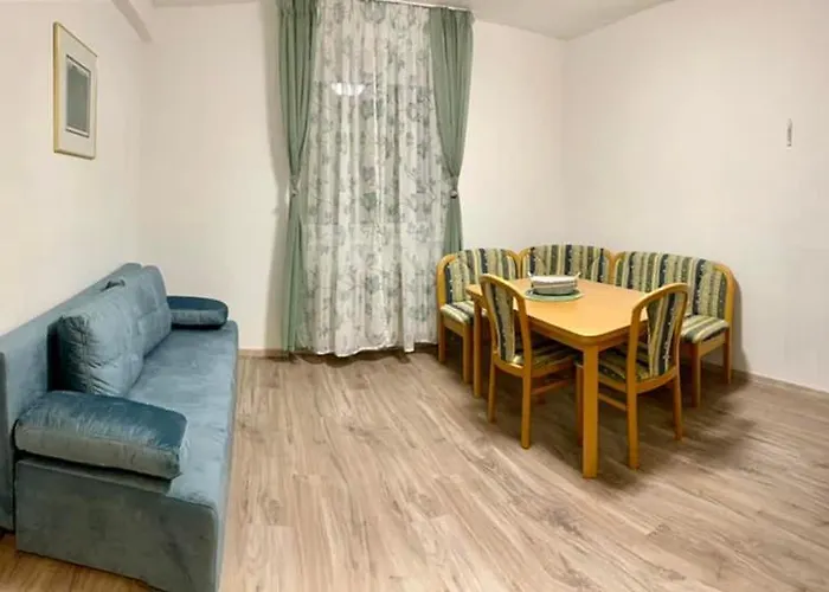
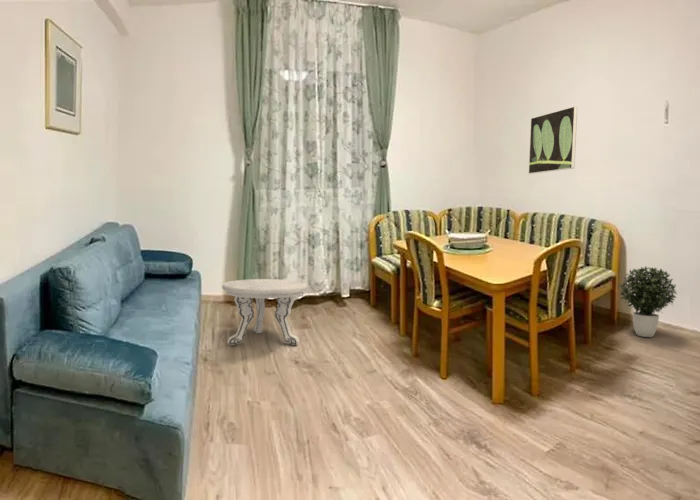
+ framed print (551, 142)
+ potted plant (647, 301)
+ side table (264, 312)
